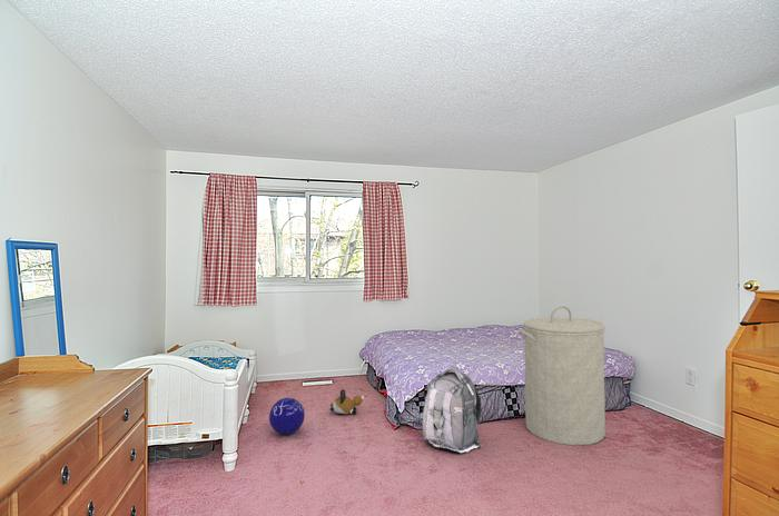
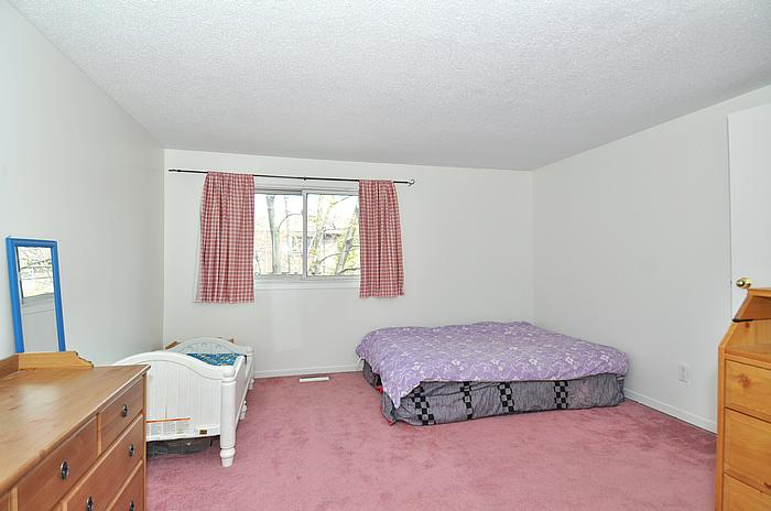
- backpack (453, 405)
- laundry hamper (563, 367)
- ball (286, 415)
- plush toy (347, 401)
